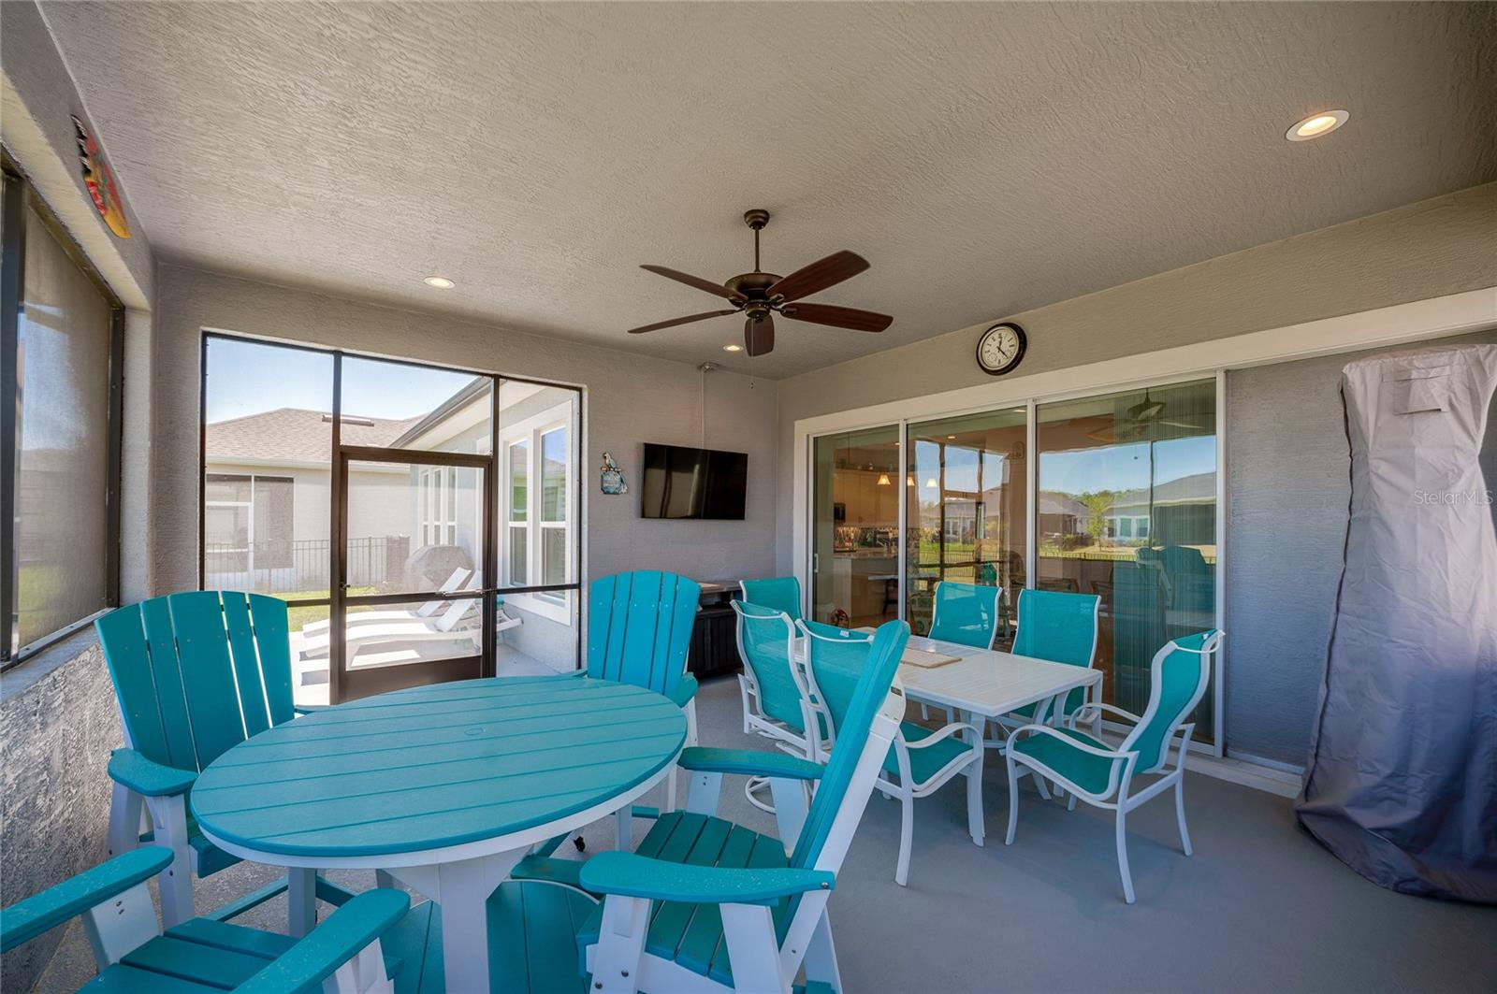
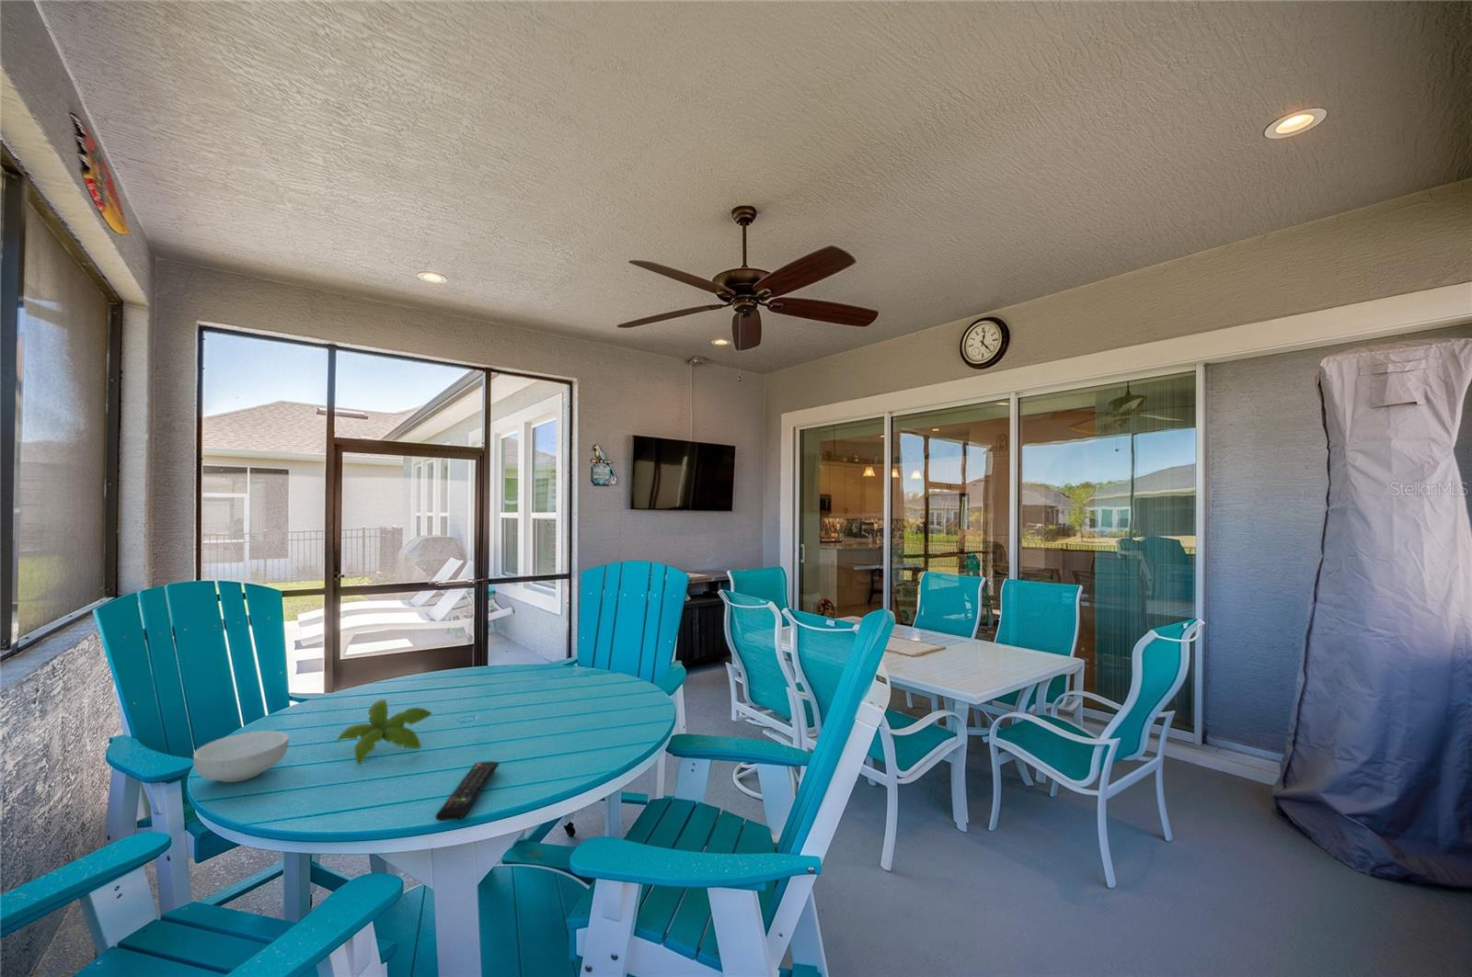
+ cereal bowl (242, 759)
+ plant (384, 728)
+ remote control (470, 788)
